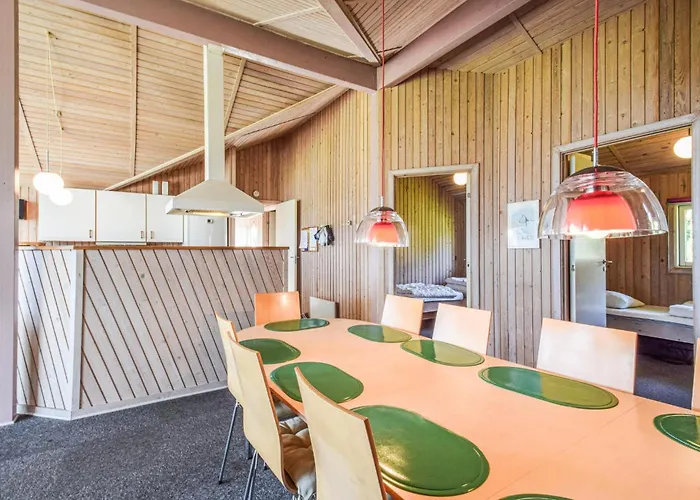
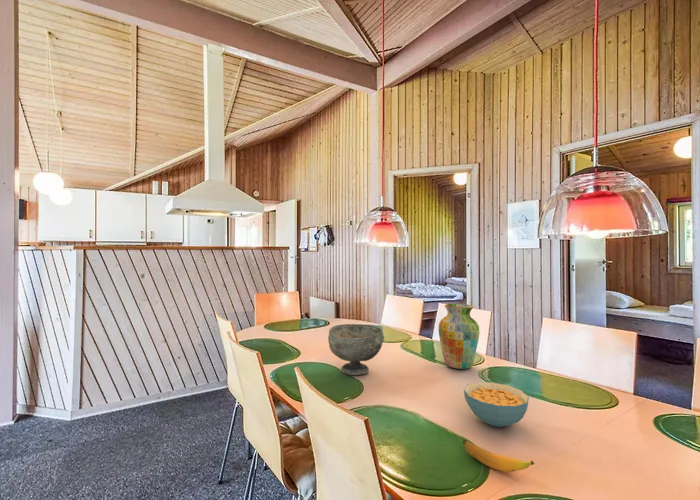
+ vase (458, 335)
+ banana (495, 456)
+ cereal bowl (495, 407)
+ decorative bowl (355, 350)
